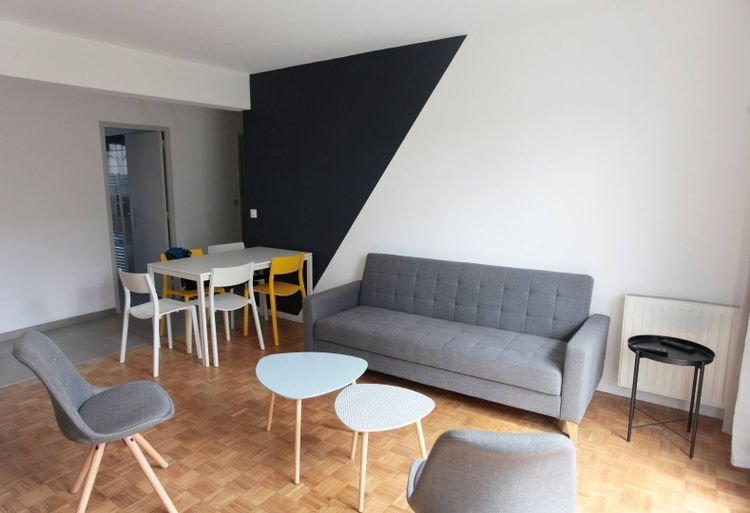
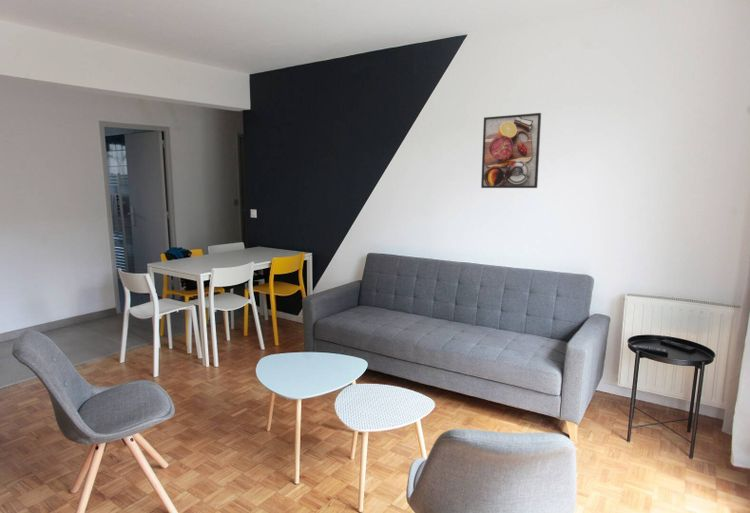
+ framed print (510, 152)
